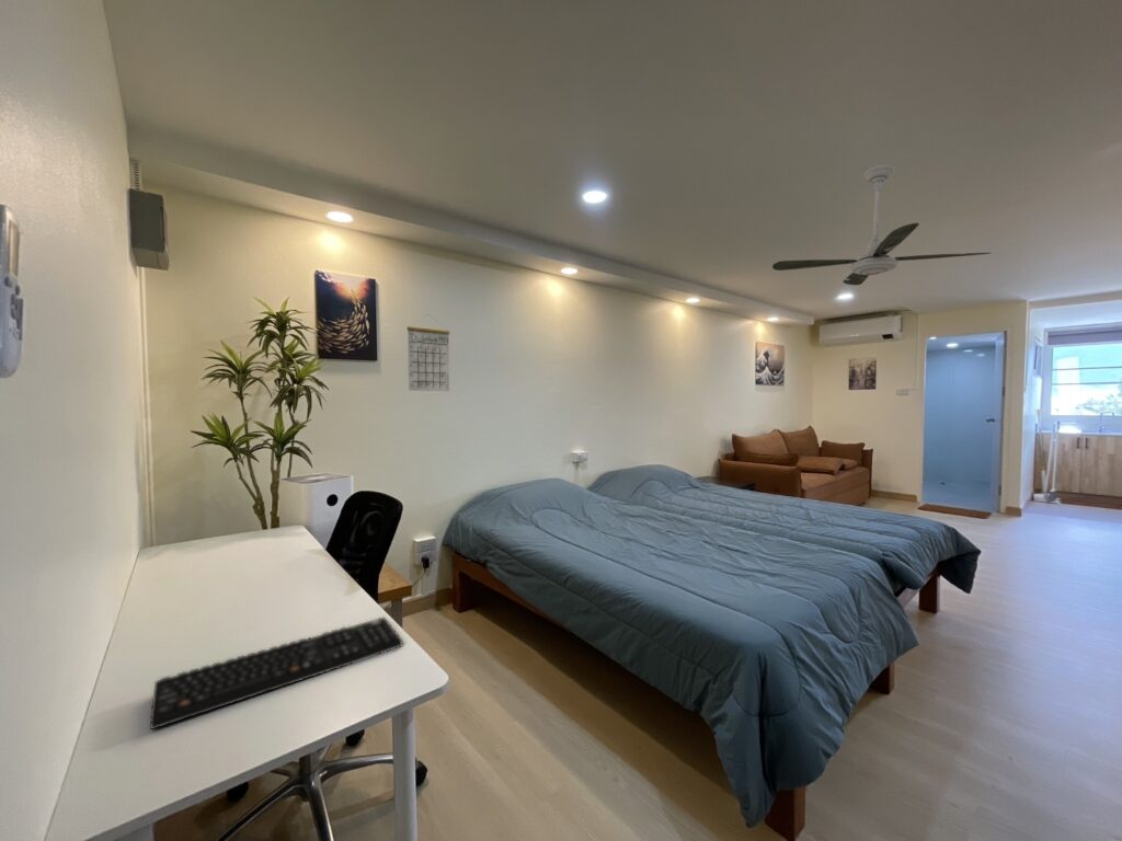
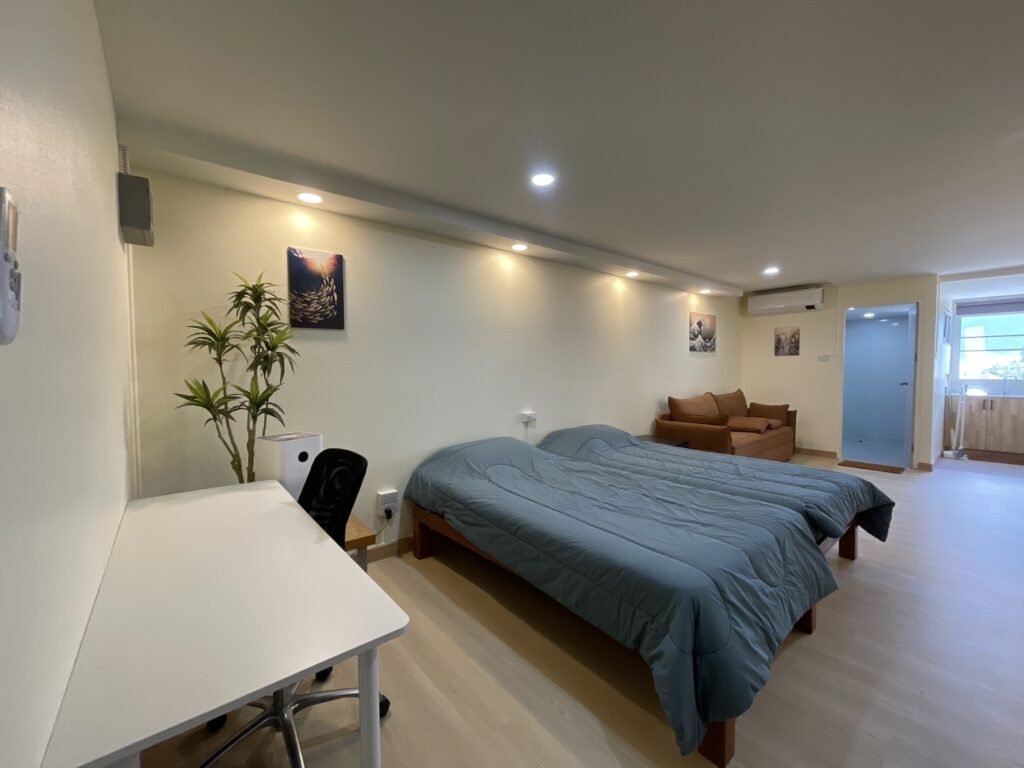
- keyboard (289, 661)
- calendar (428, 353)
- ceiling fan (874, 220)
